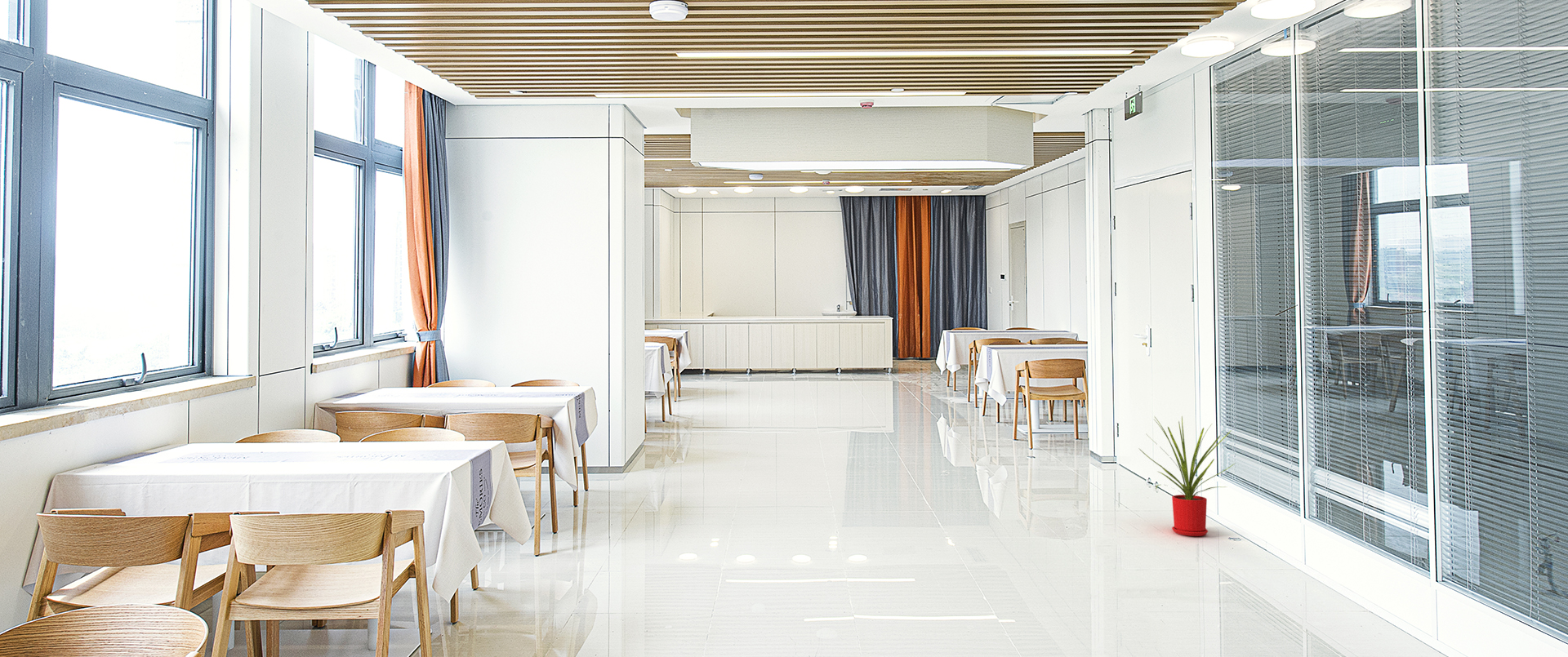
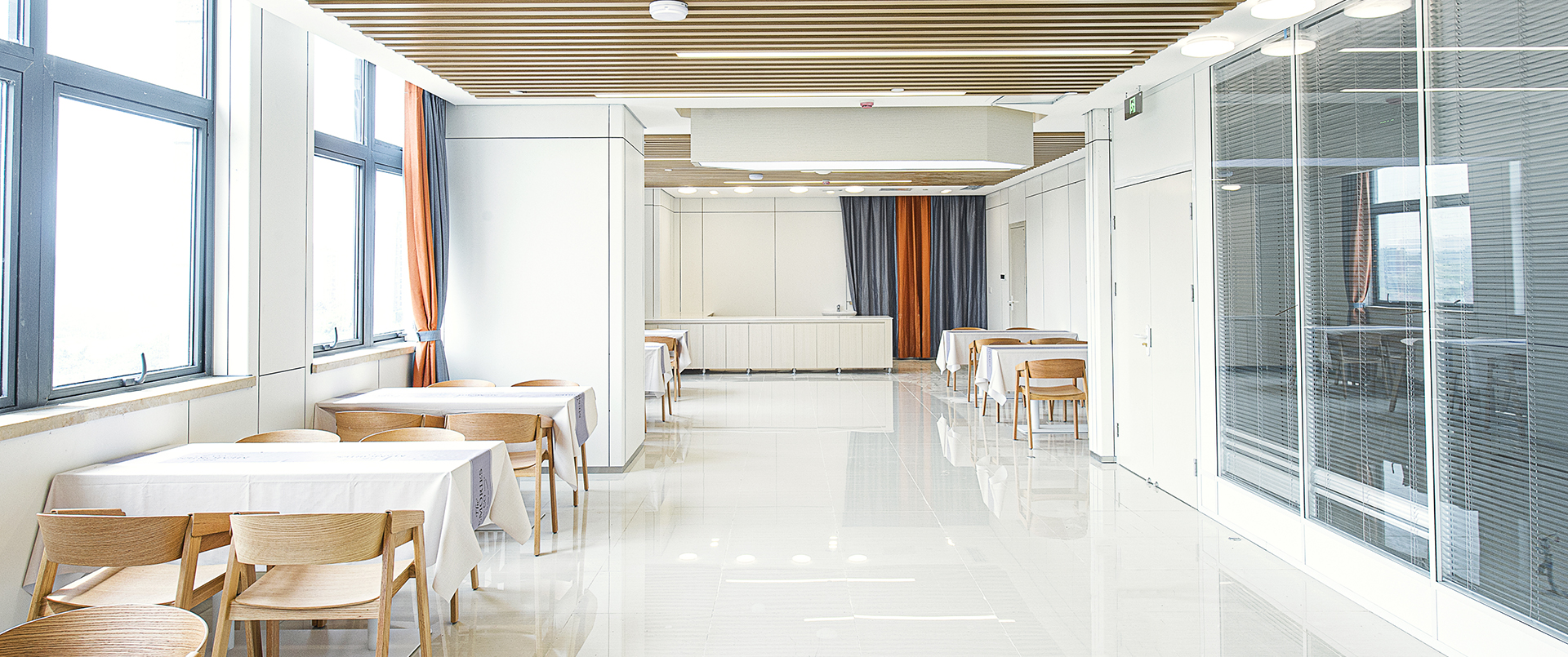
- house plant (1190, 475)
